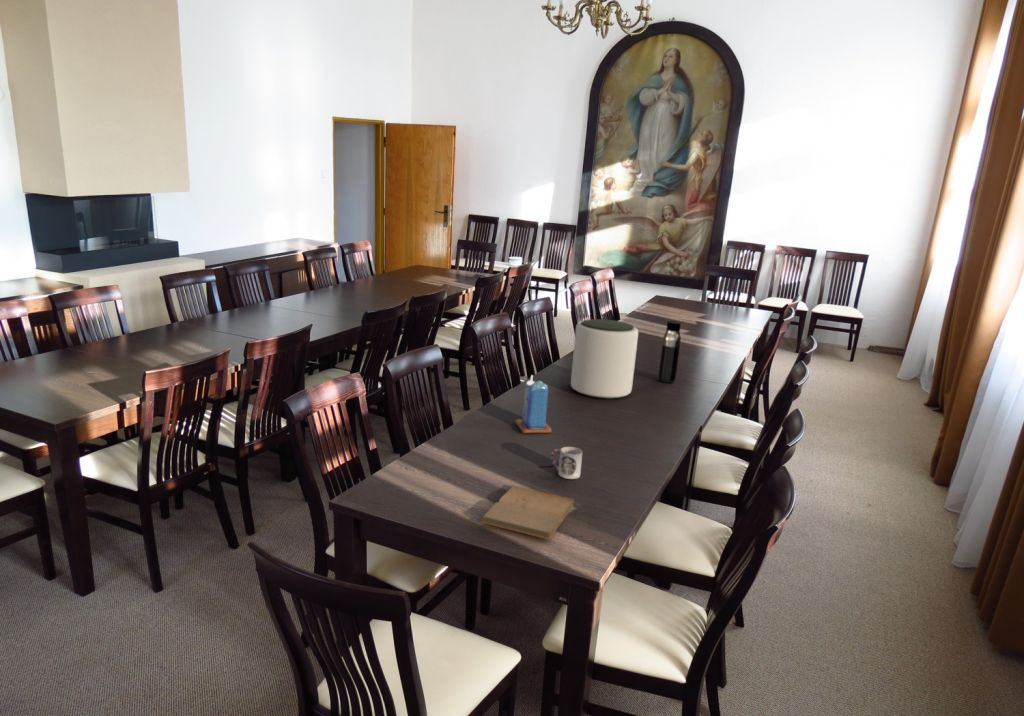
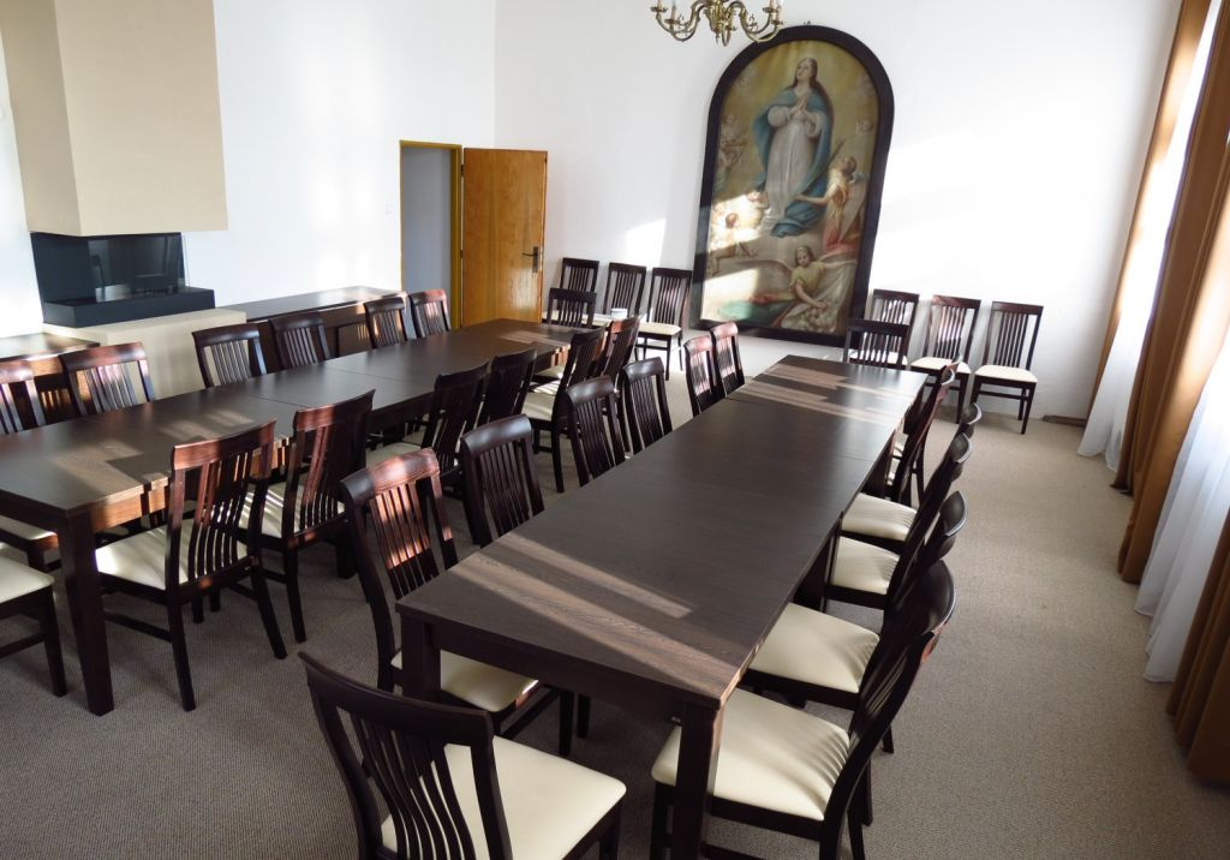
- cup (565, 461)
- book (529, 510)
- plant pot (604, 357)
- water bottle (670, 351)
- candle (534, 402)
